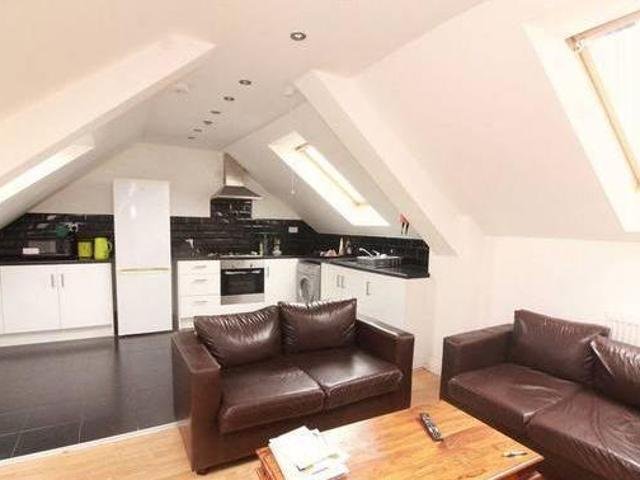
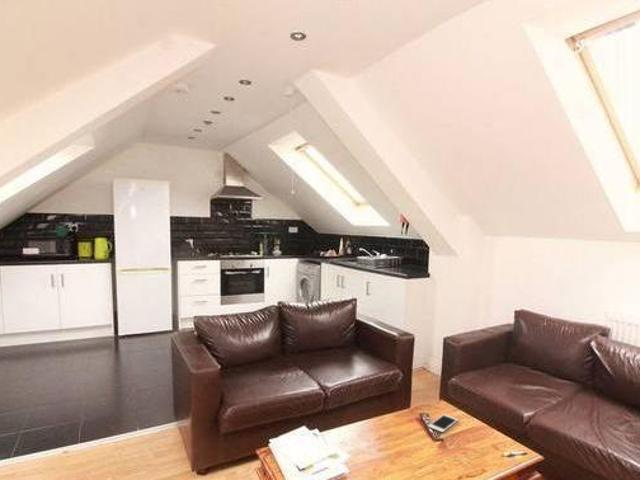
+ cell phone (443, 422)
